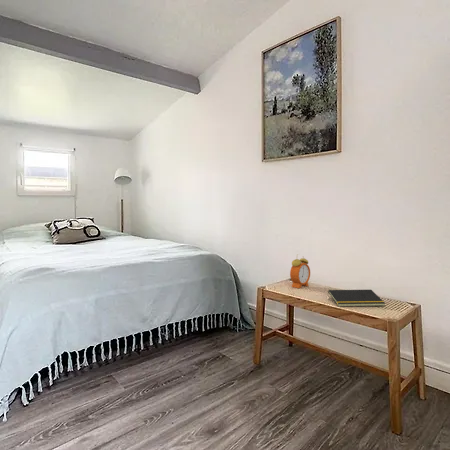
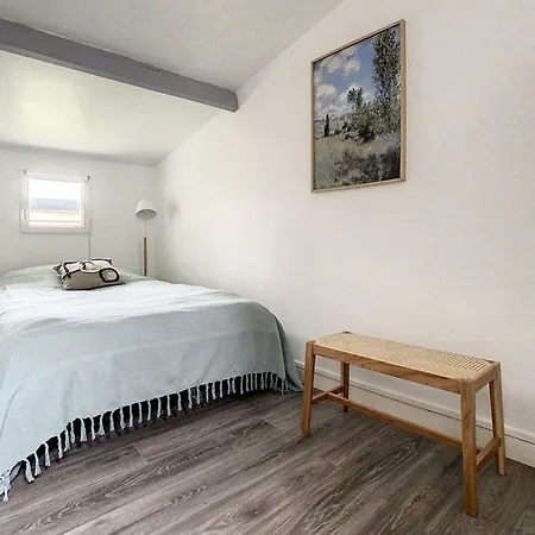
- alarm clock (300, 270)
- notepad (355, 297)
